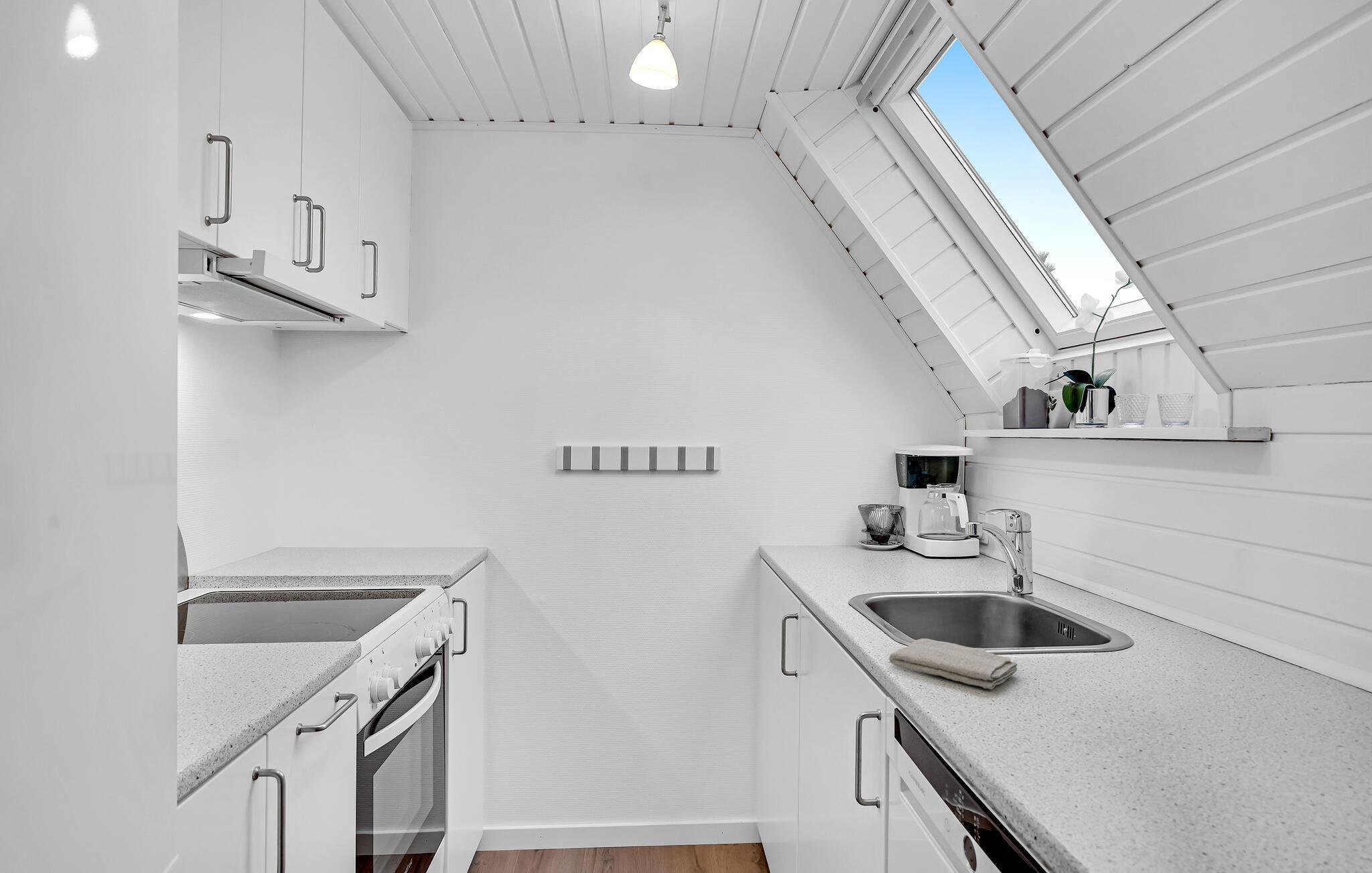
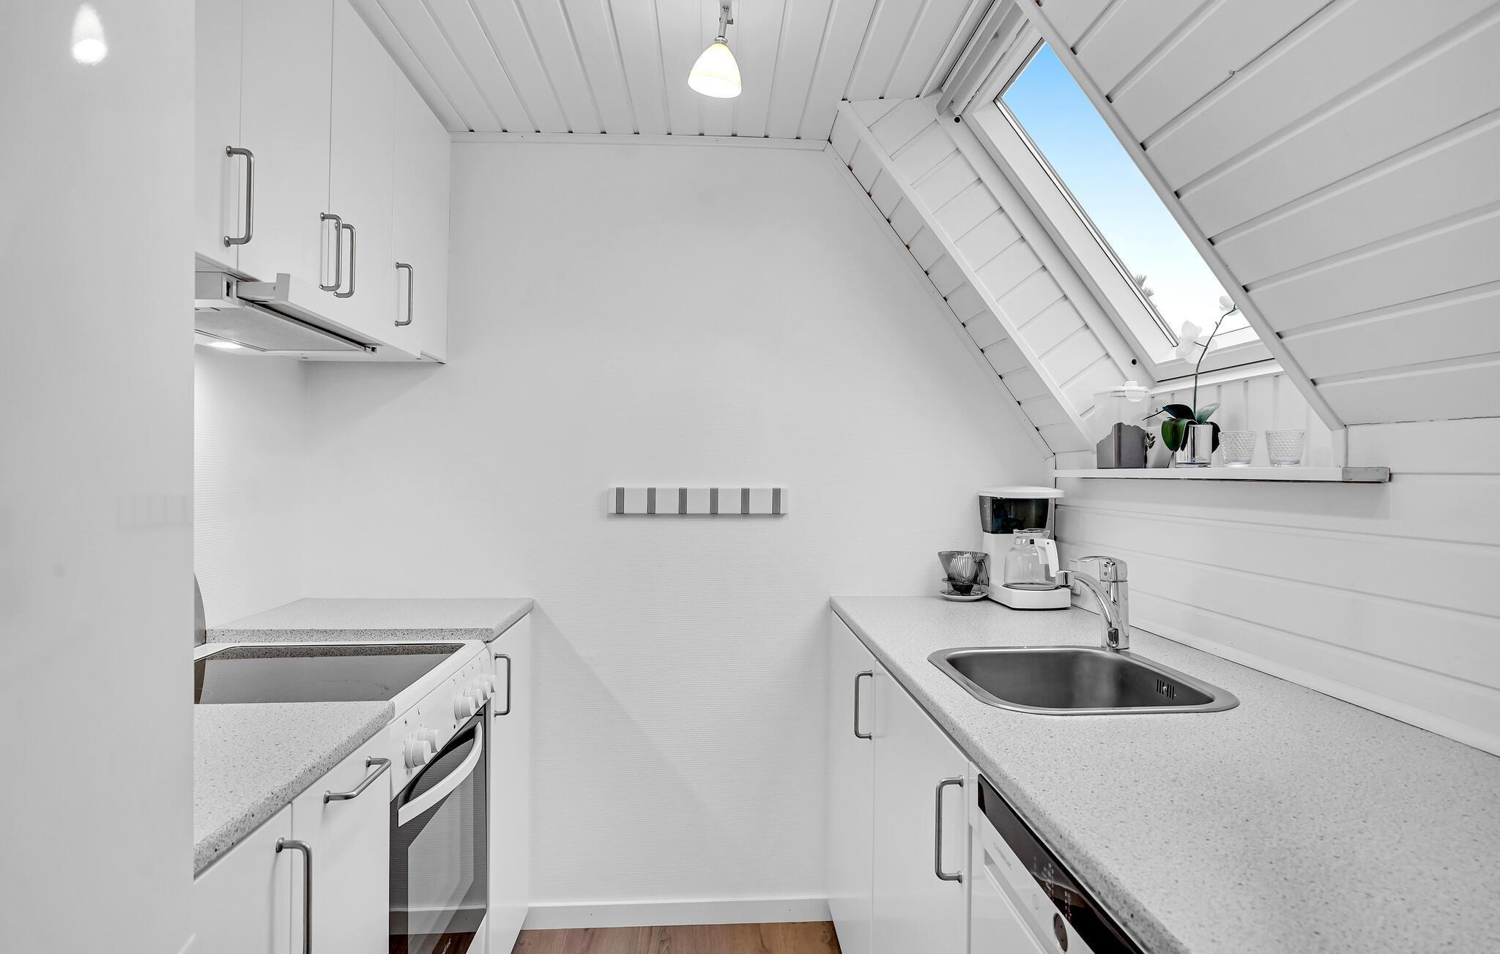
- washcloth (952, 661)
